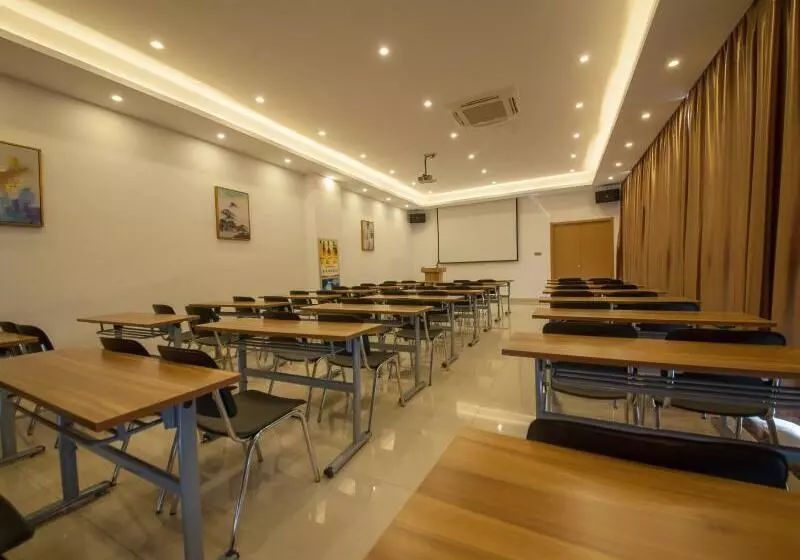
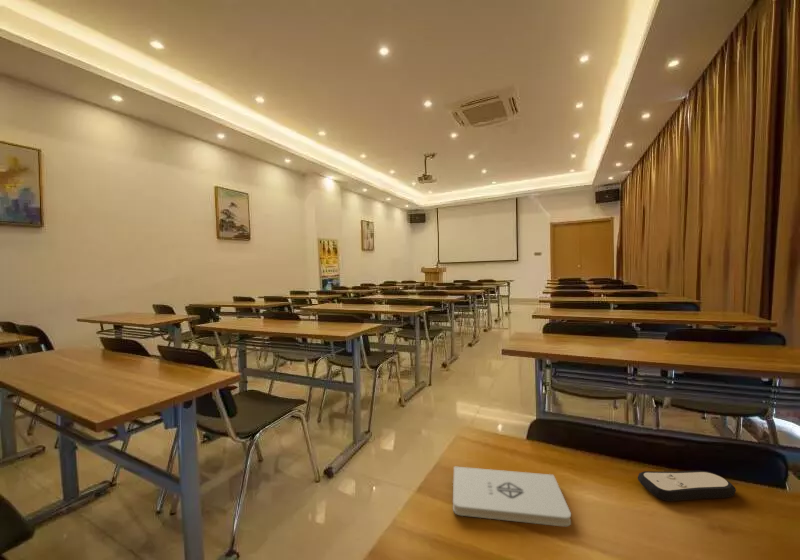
+ remote control (686, 484)
+ notepad (506, 493)
